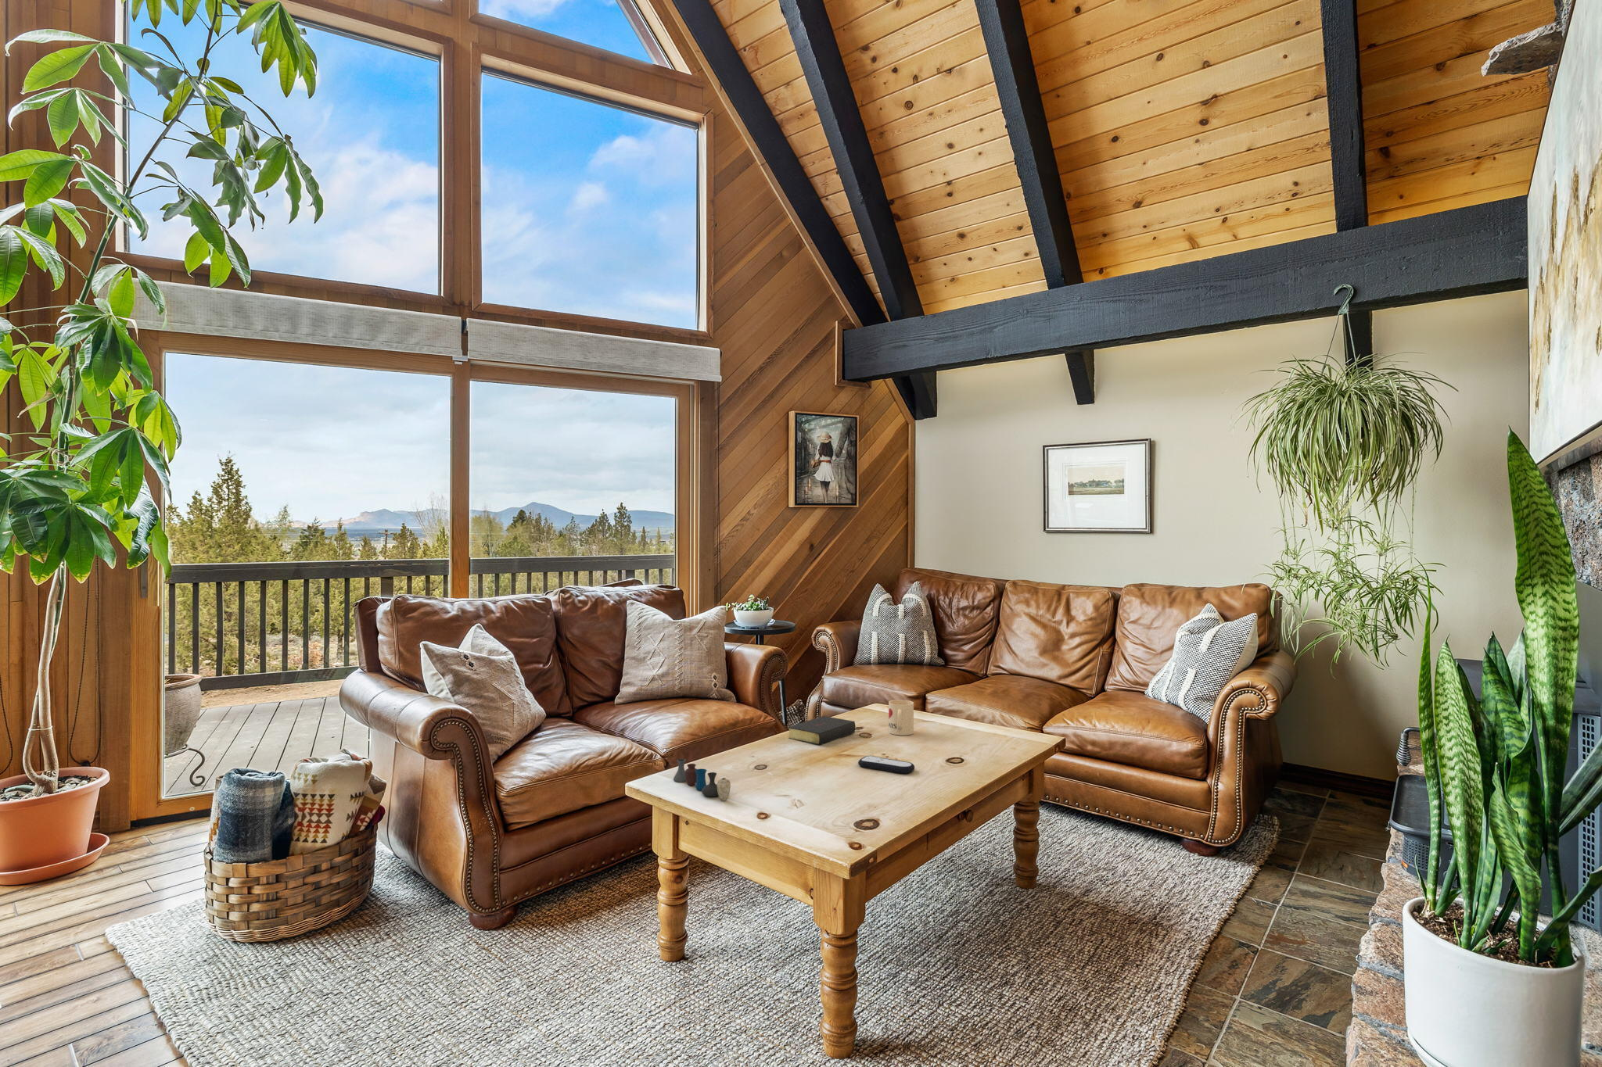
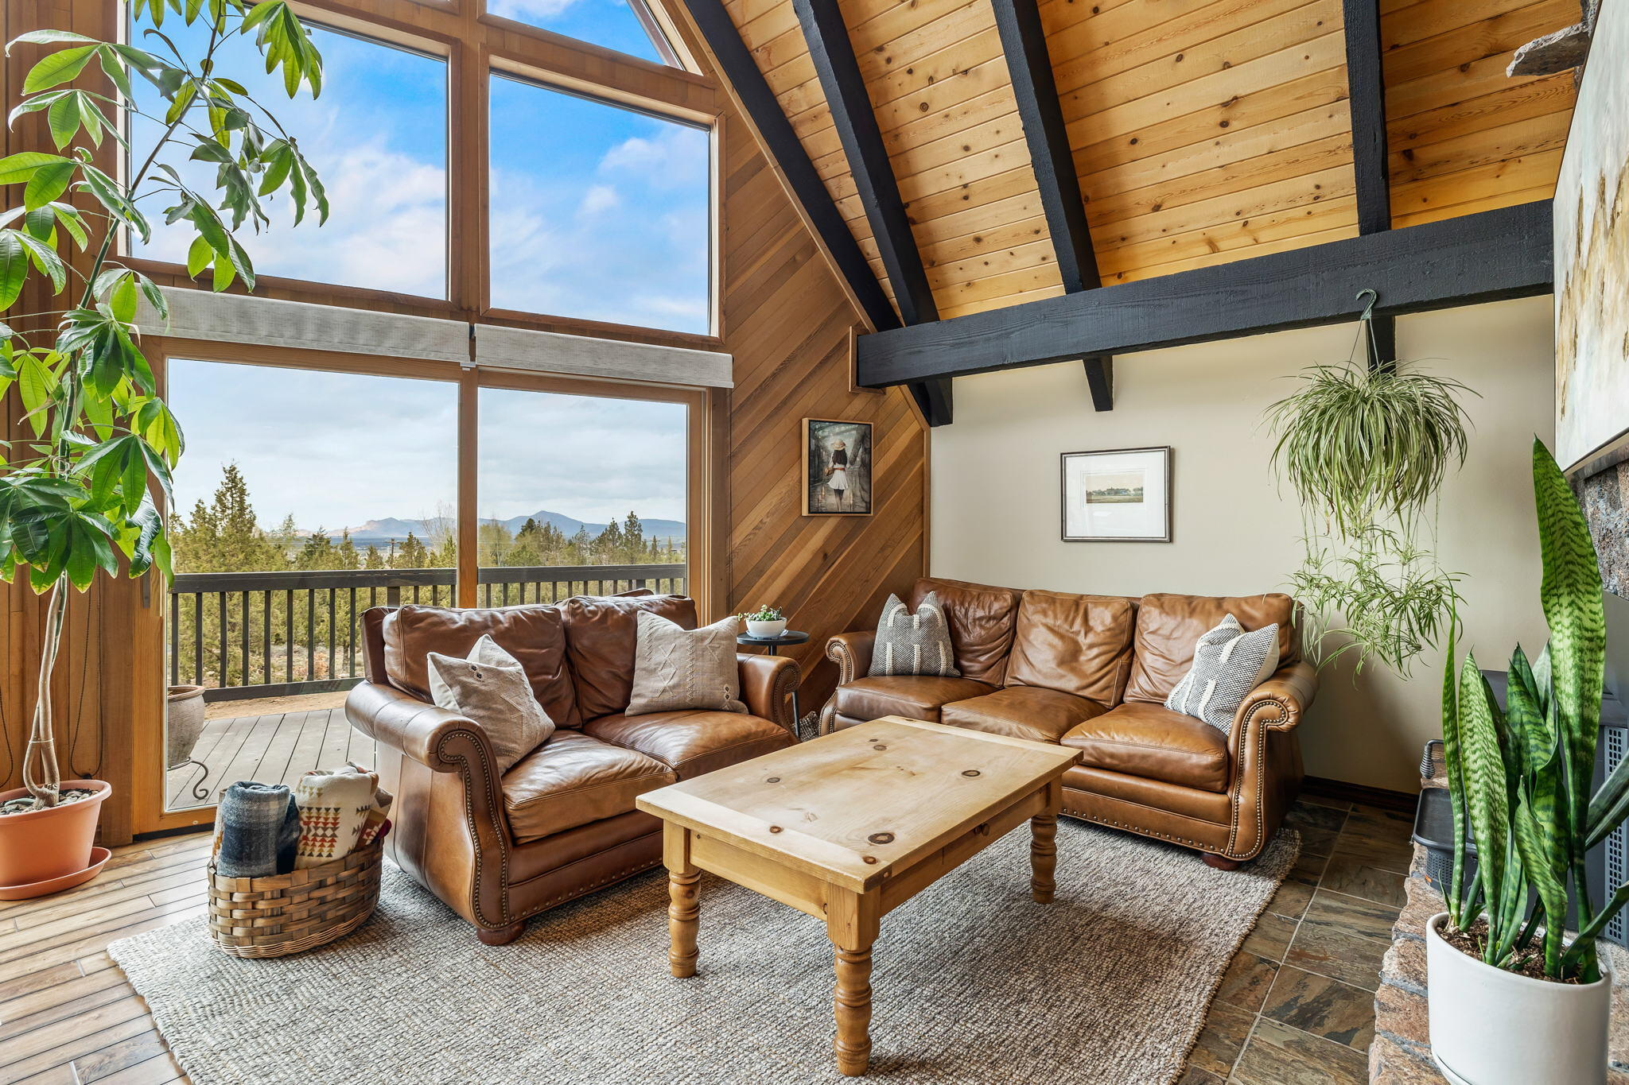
- bible (827, 729)
- mug (900, 718)
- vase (700, 779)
- remote control (886, 763)
